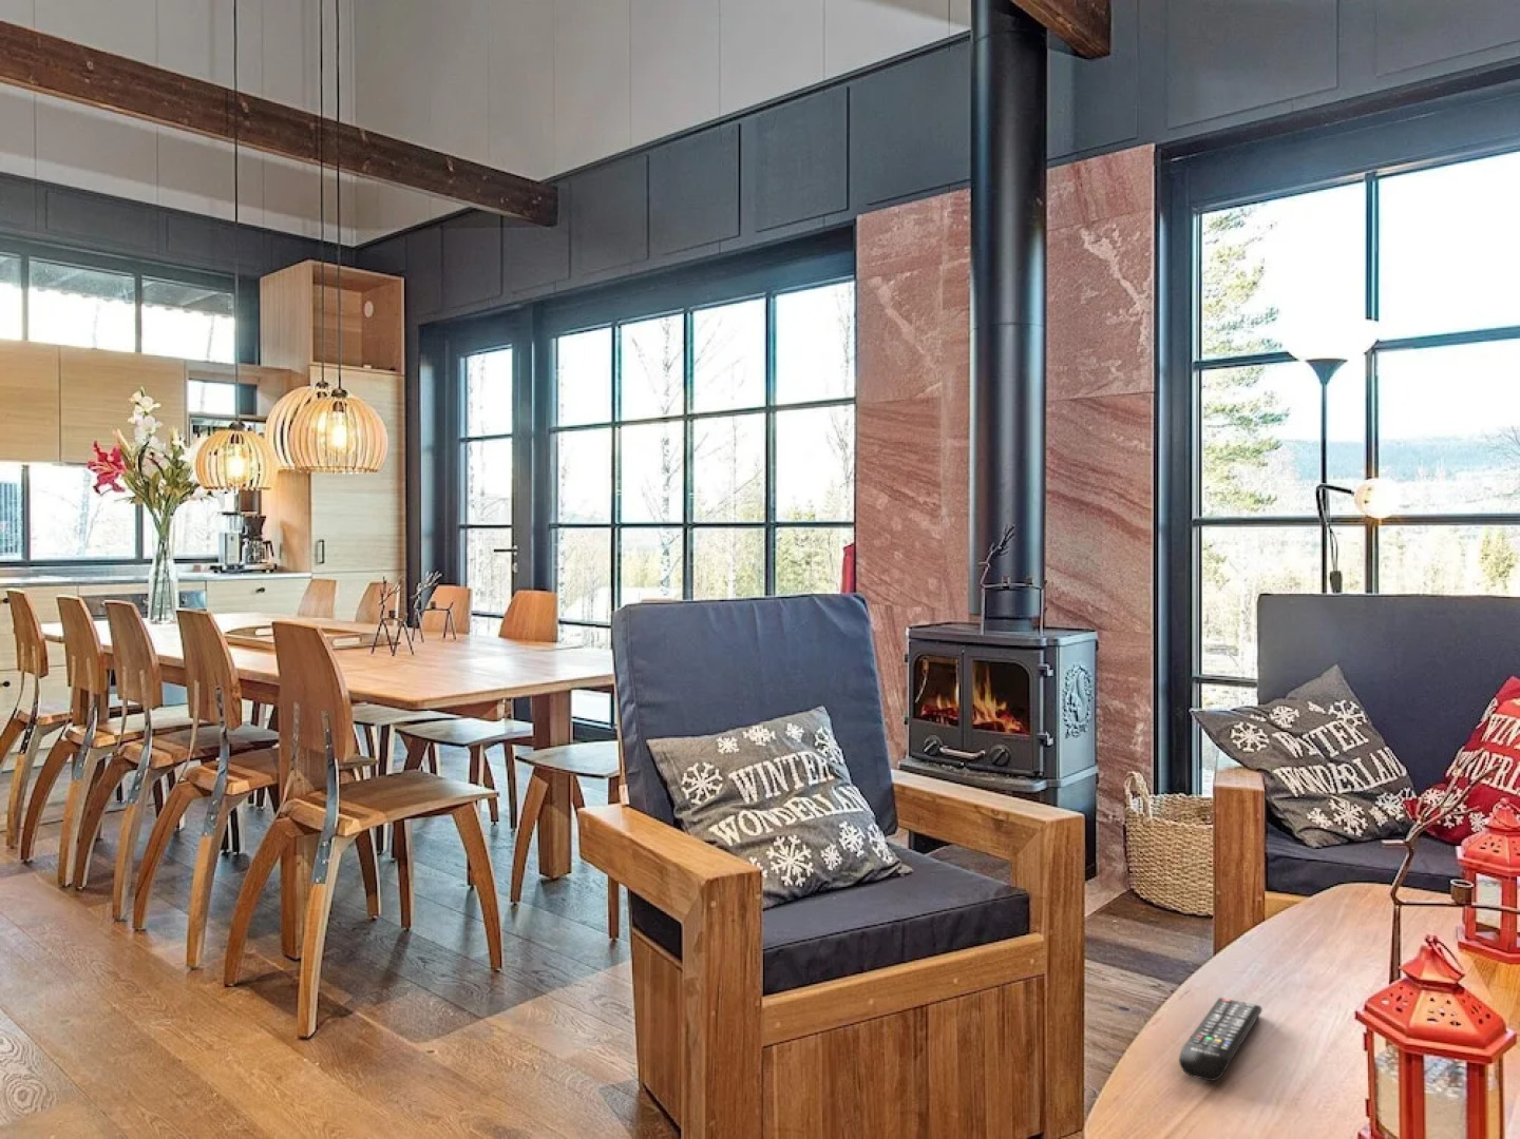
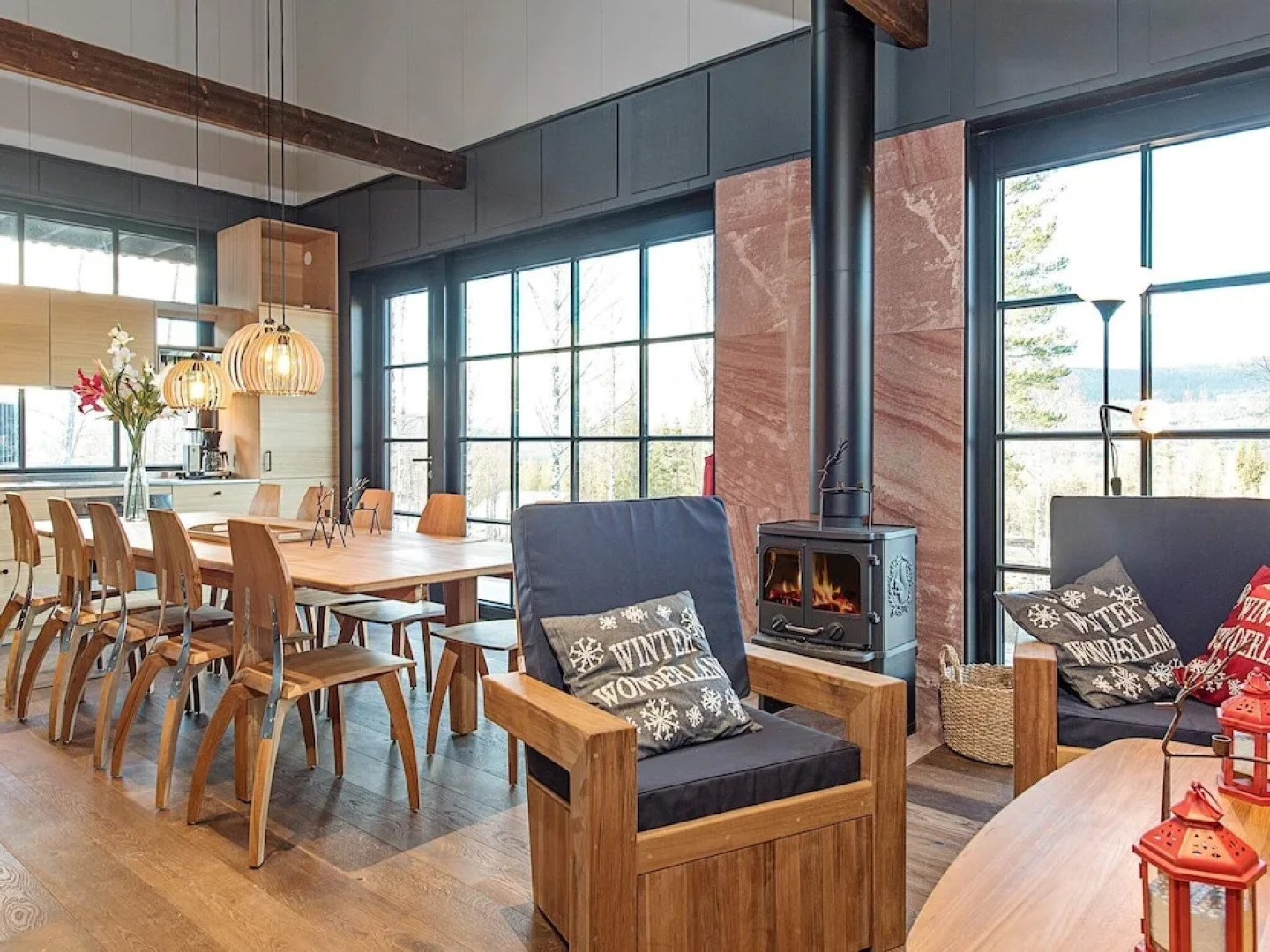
- remote control (1222, 1035)
